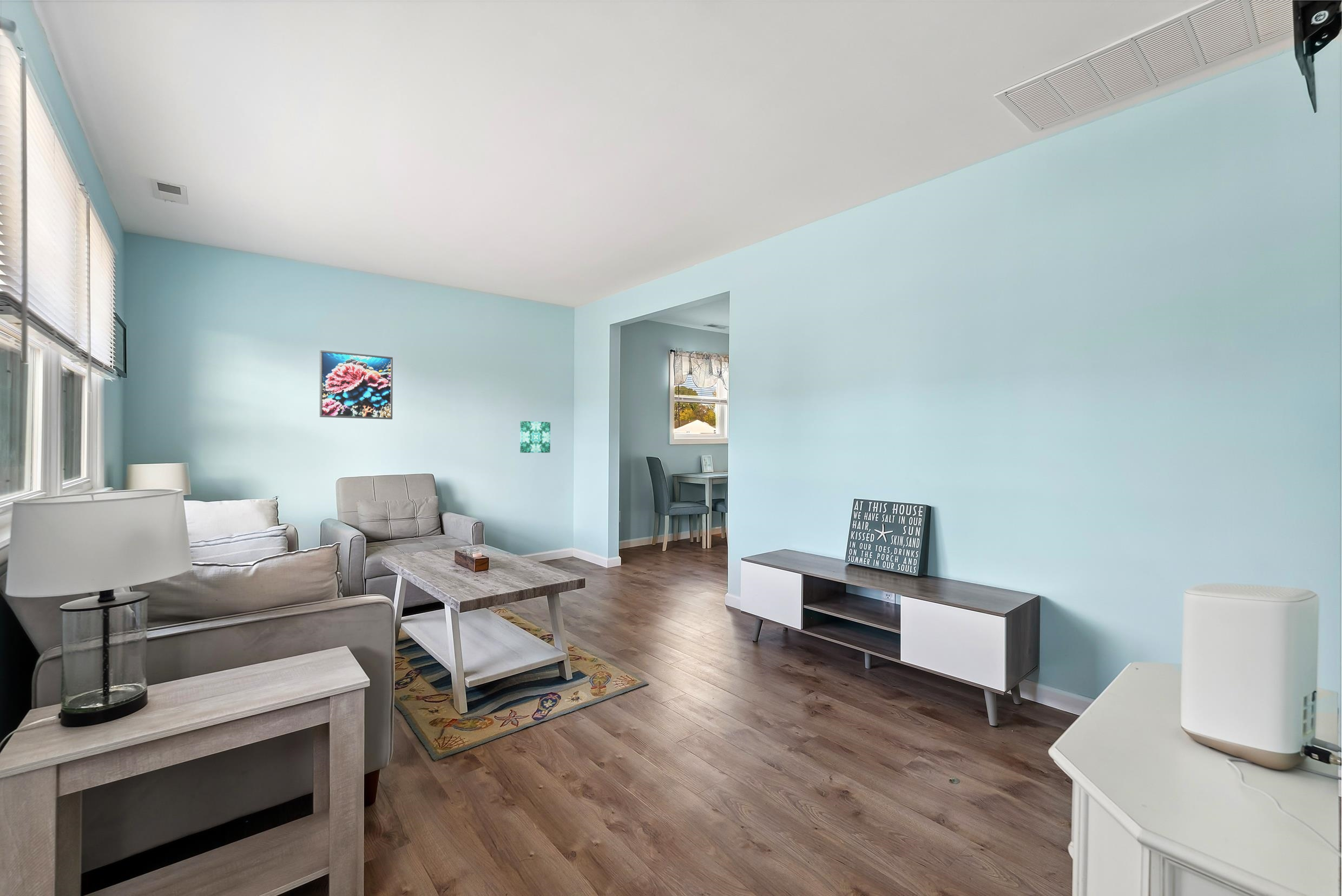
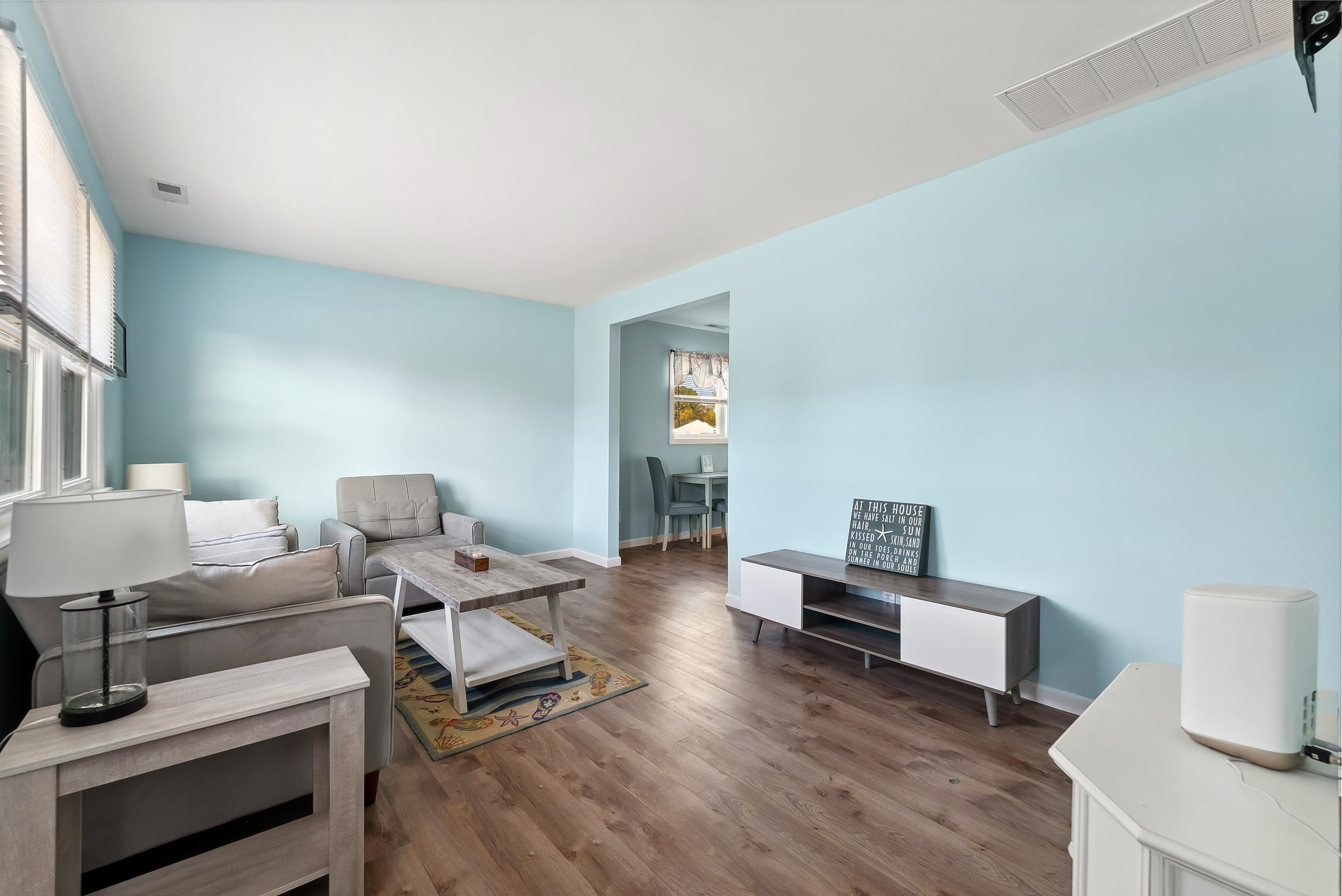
- wall art (535, 437)
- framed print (357, 386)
